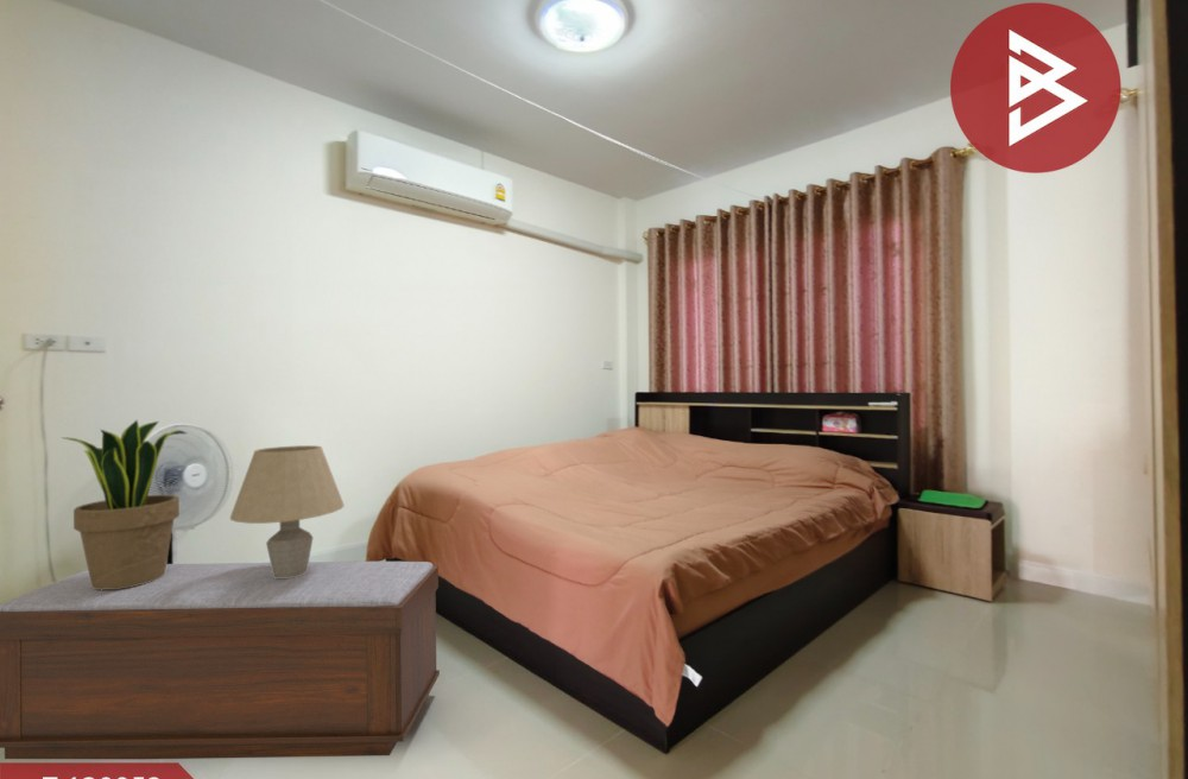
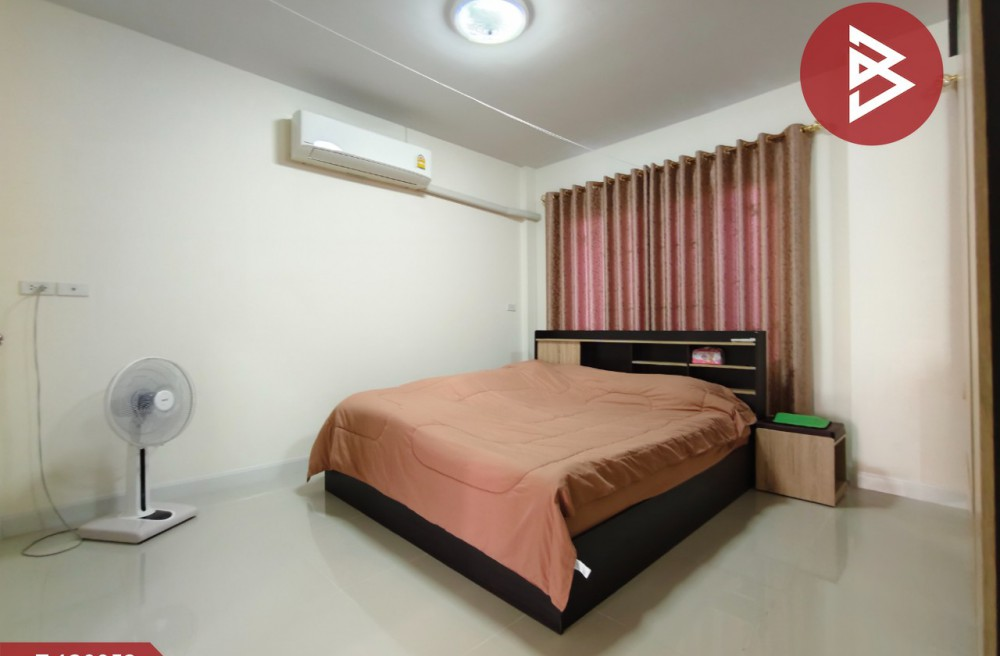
- table lamp (289, 511)
- potted plant (127, 498)
- bench (234, 648)
